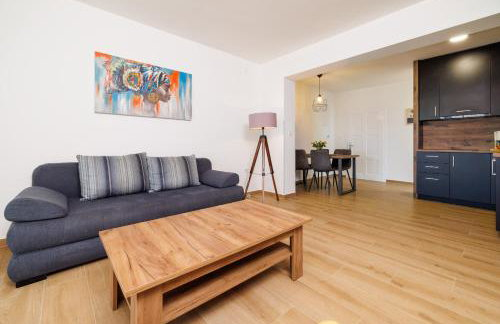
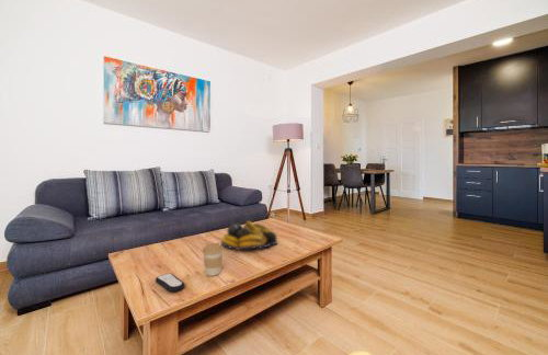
+ remote control (170, 282)
+ coffee cup (213, 259)
+ fruit bowl (249, 231)
